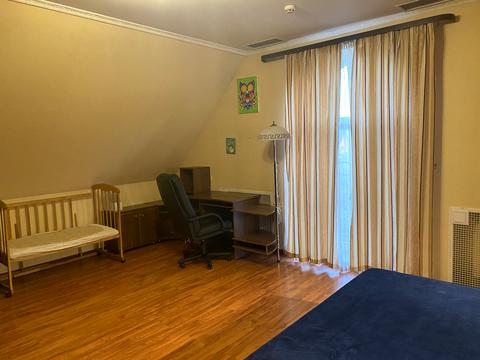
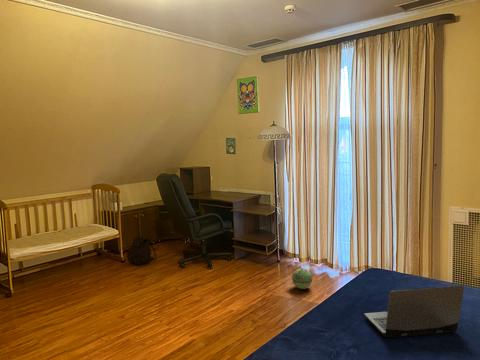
+ ball (302, 278)
+ laptop computer (410, 302)
+ satchel (141, 249)
